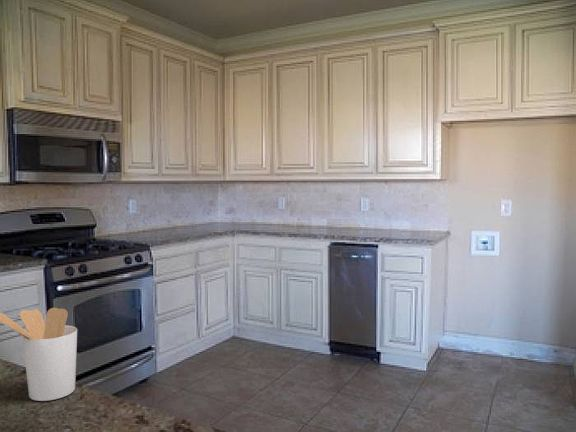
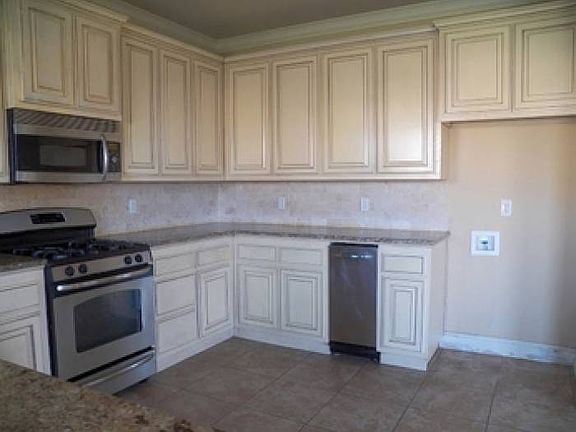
- utensil holder (36, 350)
